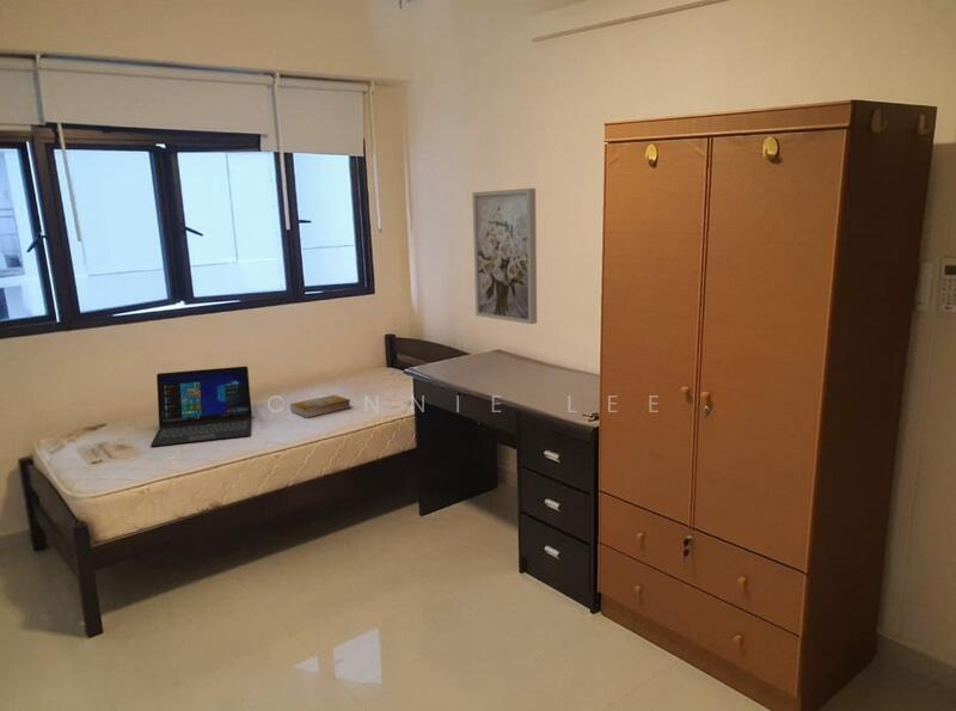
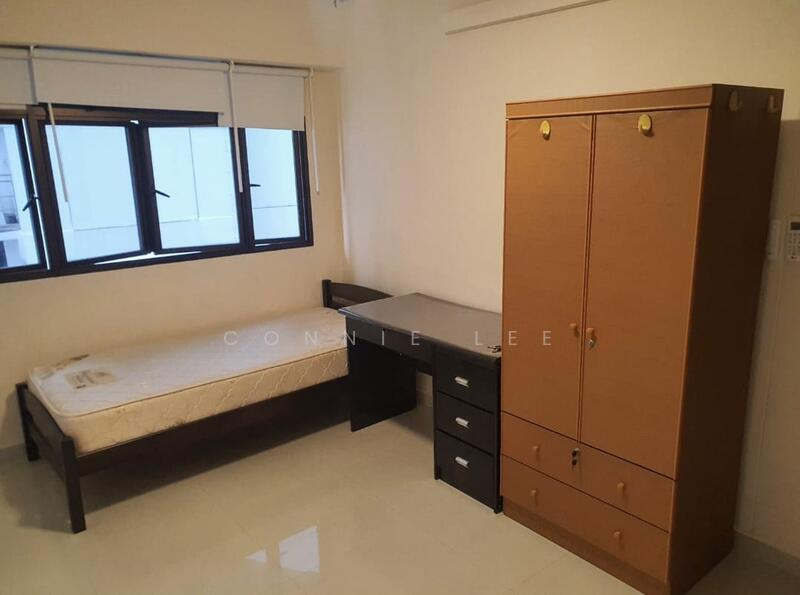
- wall art (503, 256)
- laptop (202, 403)
- book (320, 405)
